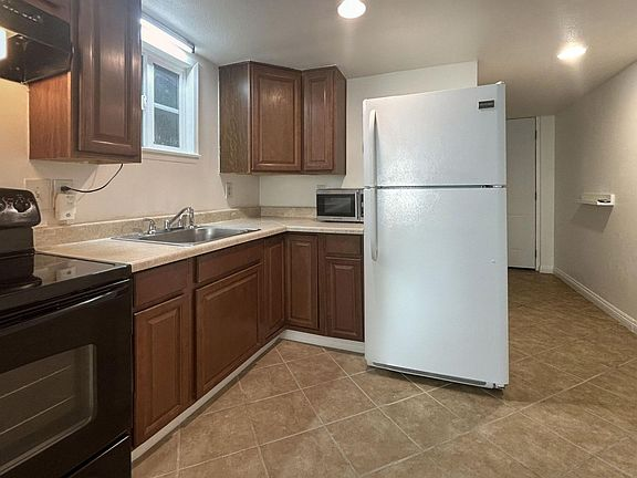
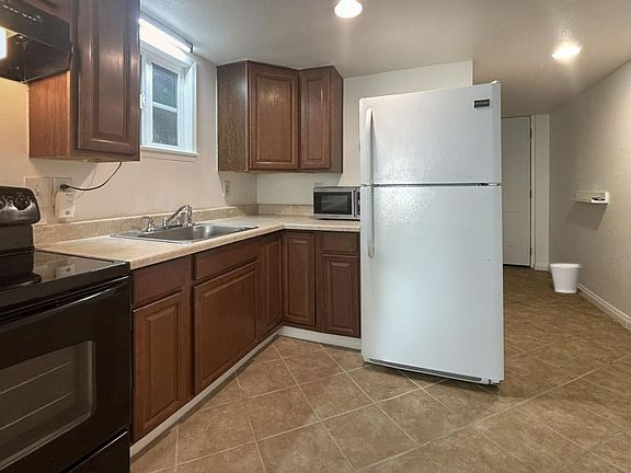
+ wastebasket (565, 278)
